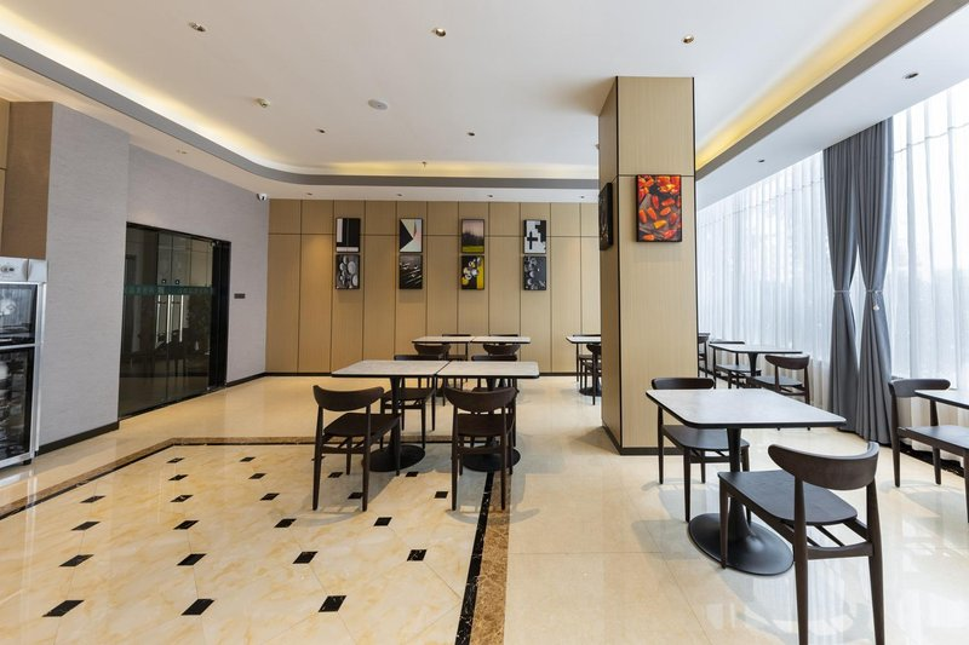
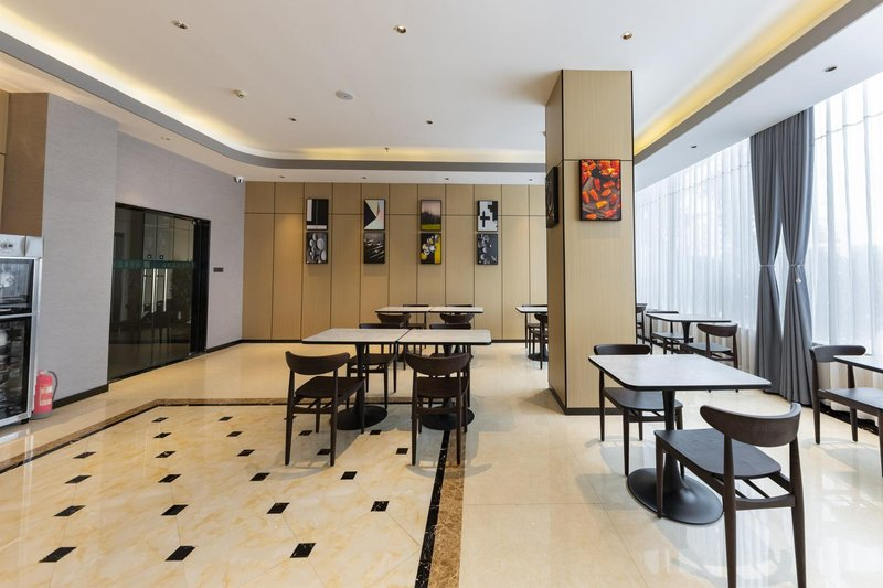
+ fire extinguisher (43, 392)
